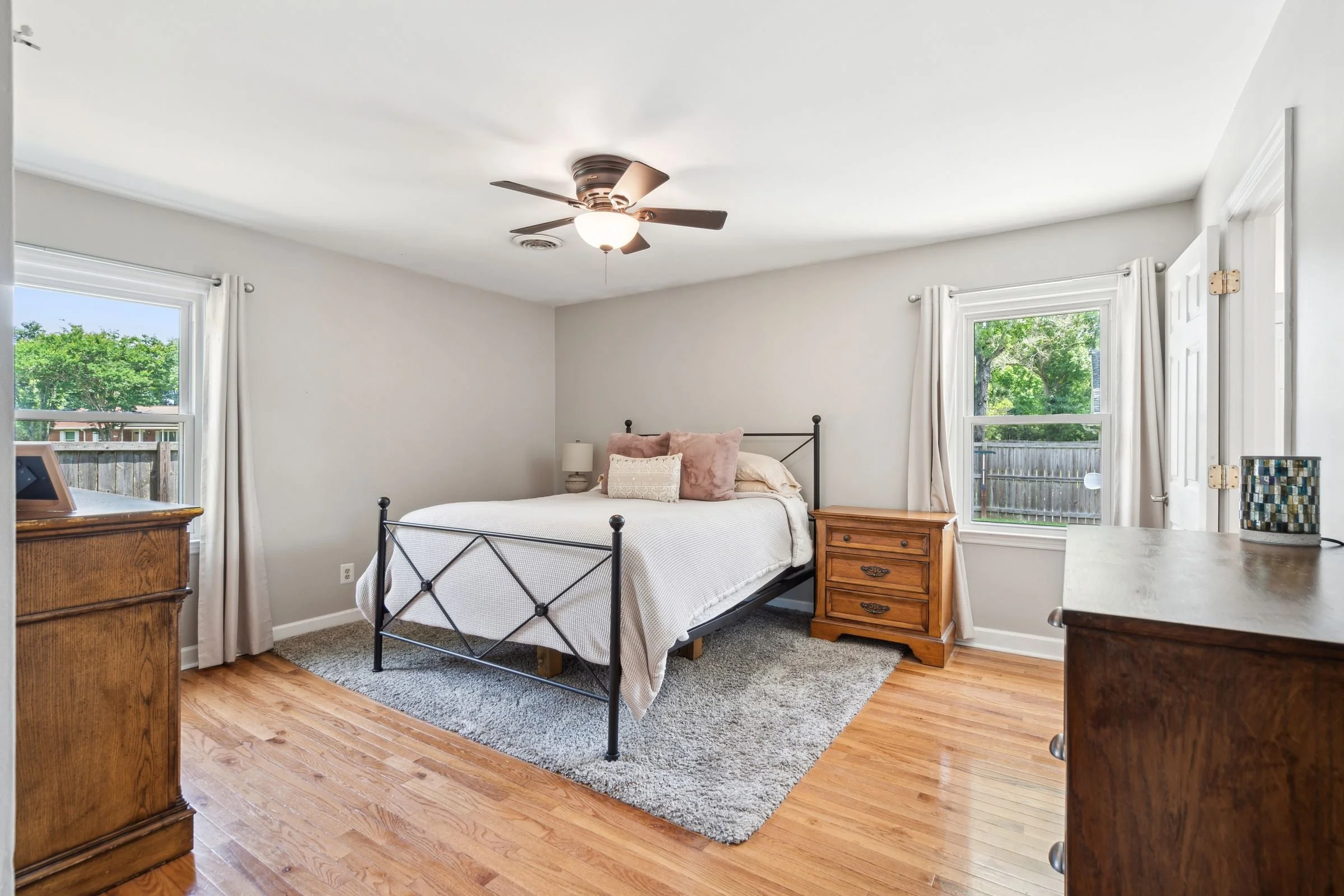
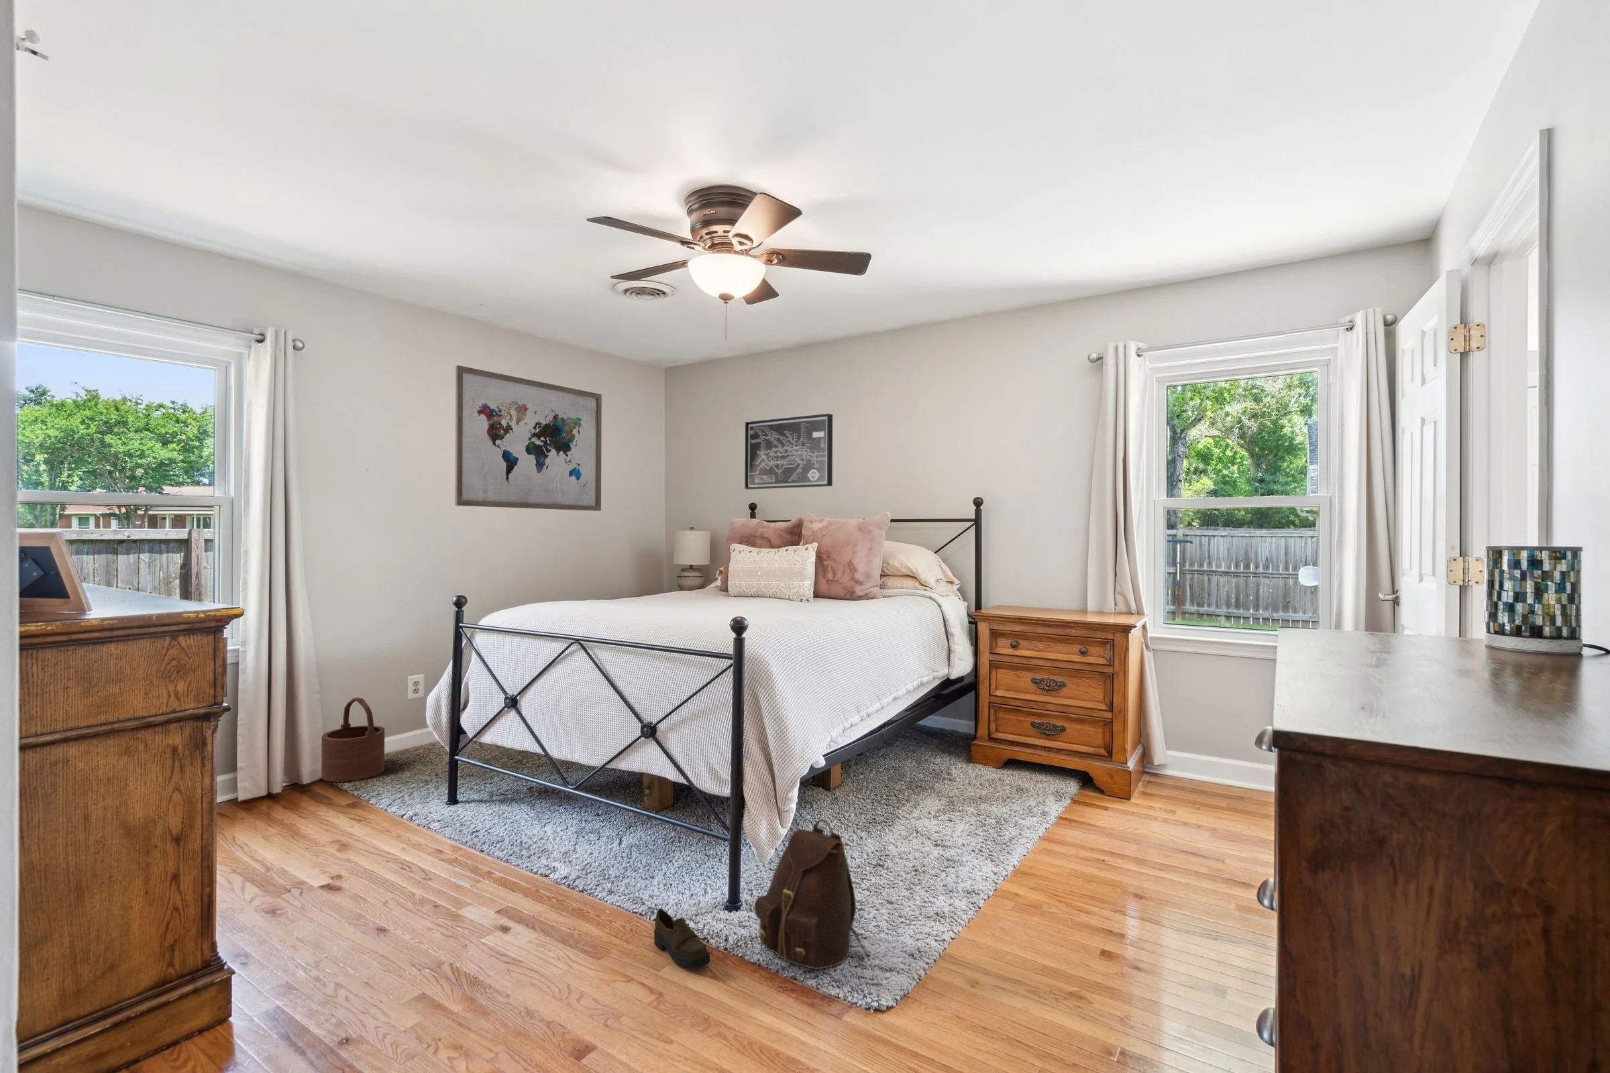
+ backpack (810, 886)
+ wooden bucket (353, 735)
+ shoe (680, 938)
+ wall art (787, 453)
+ wall art (534, 444)
